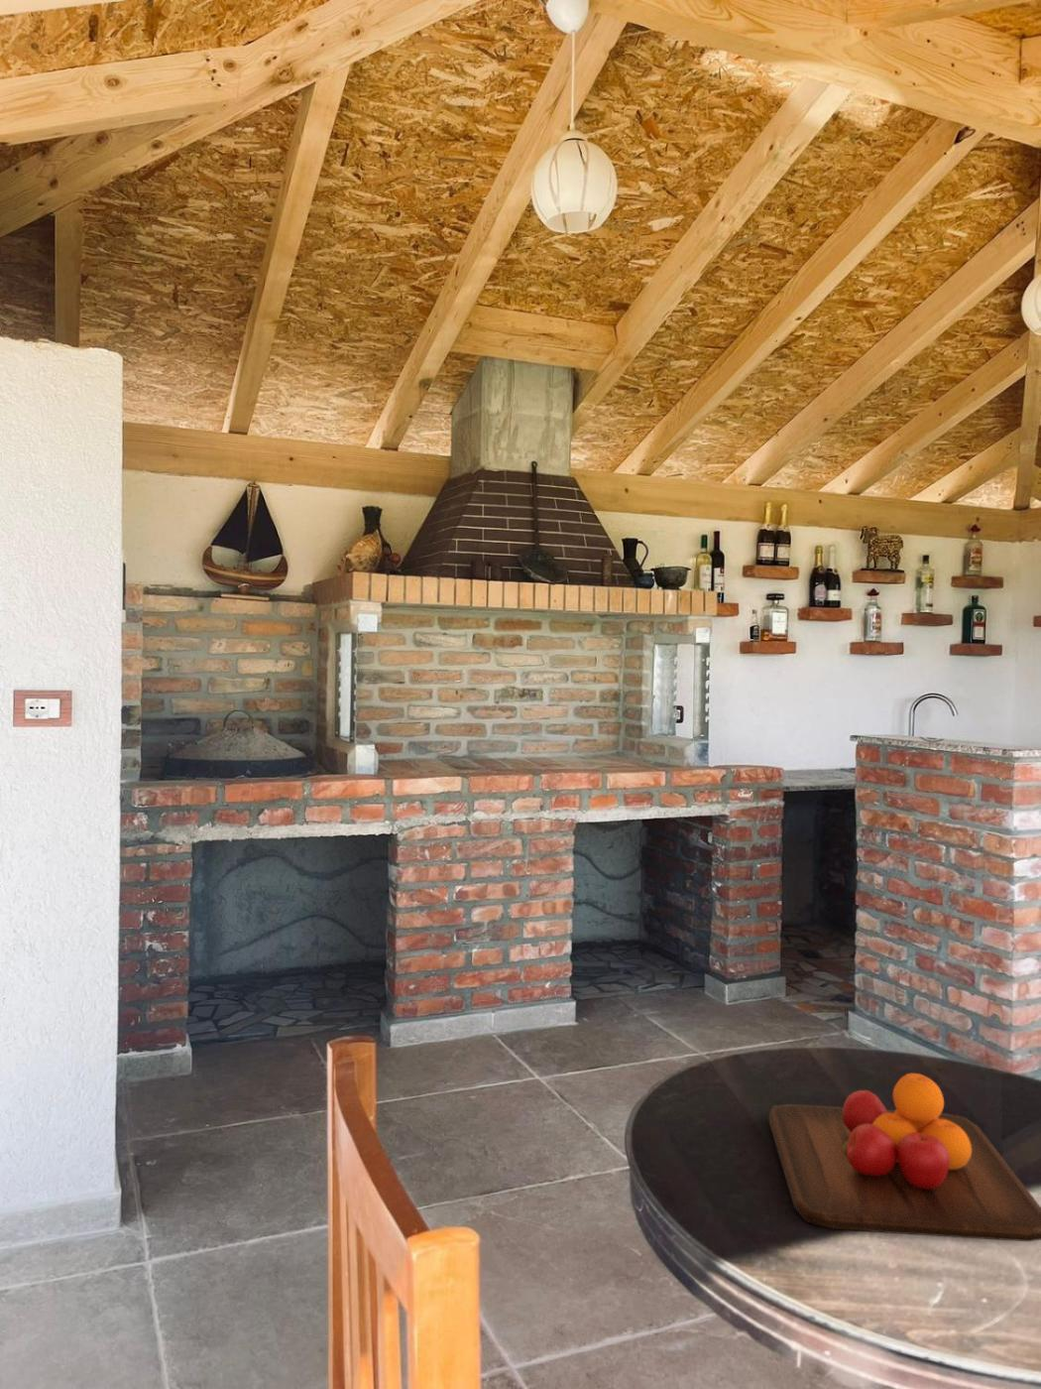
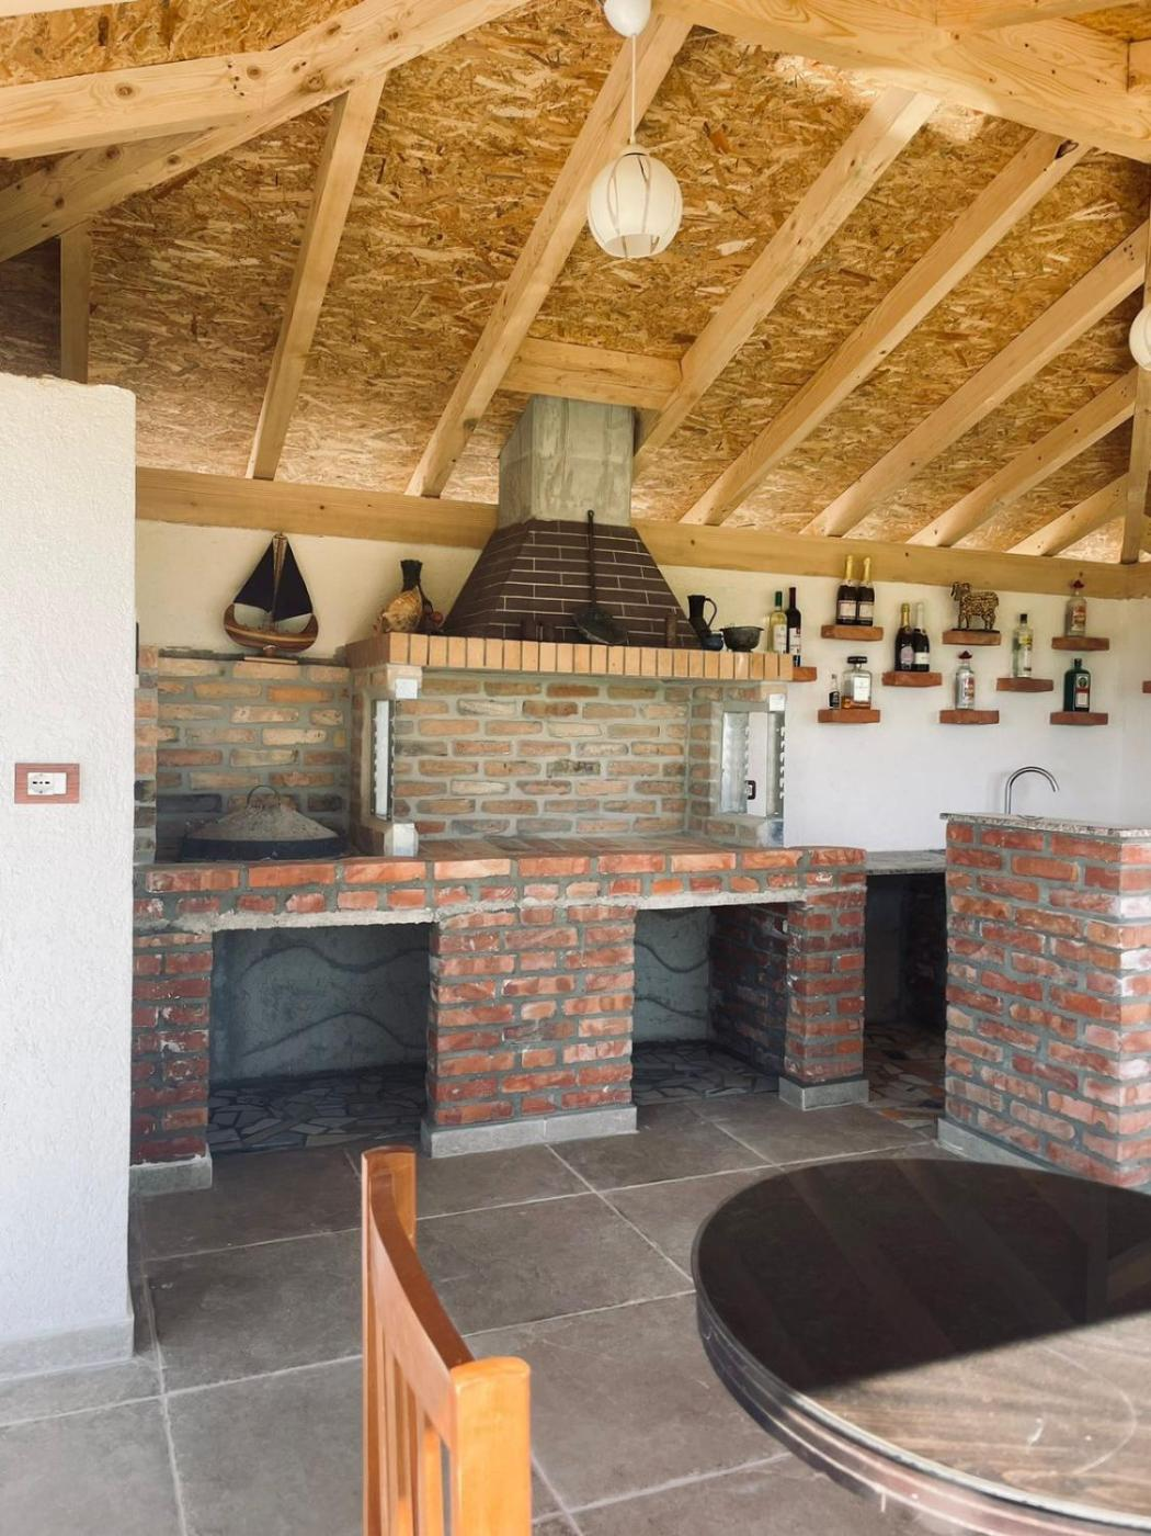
- chopping board (894, 1124)
